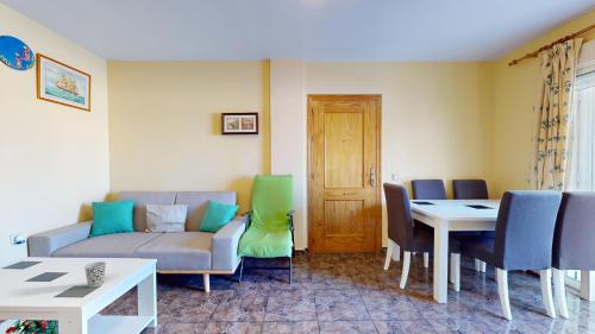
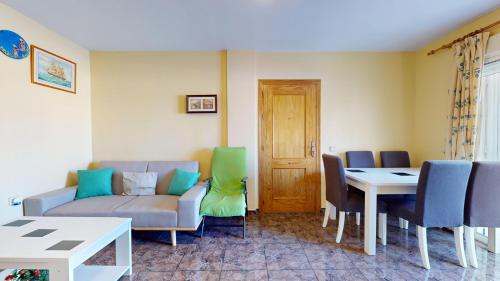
- cup (95, 275)
